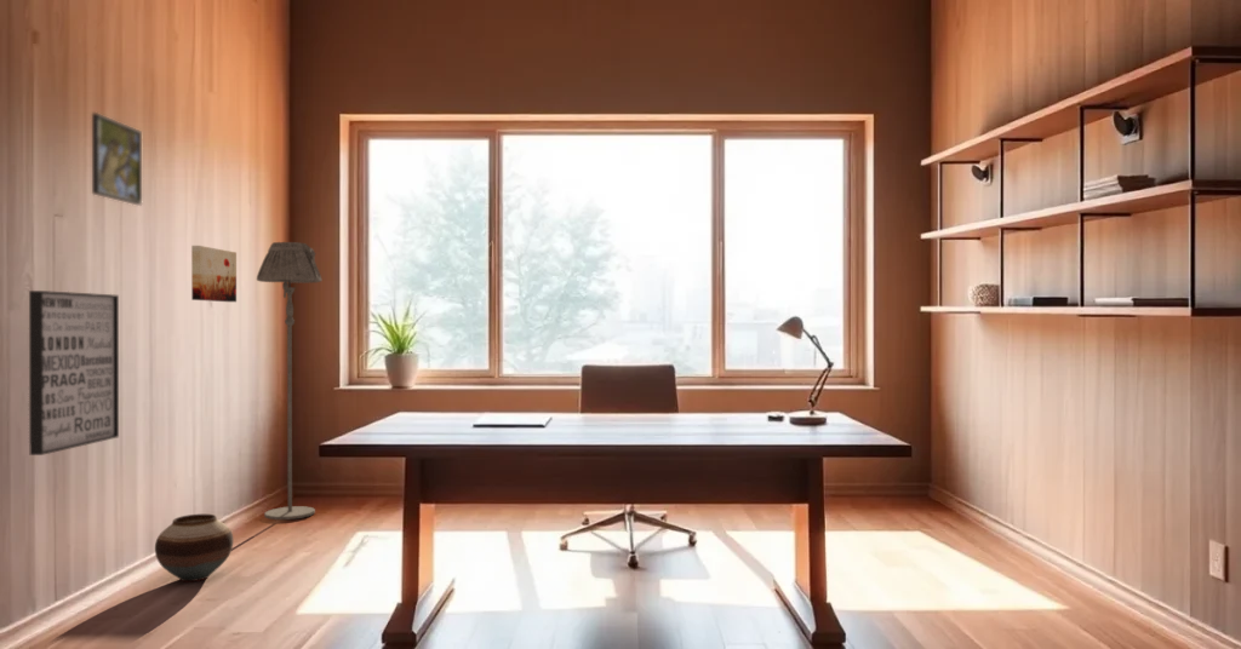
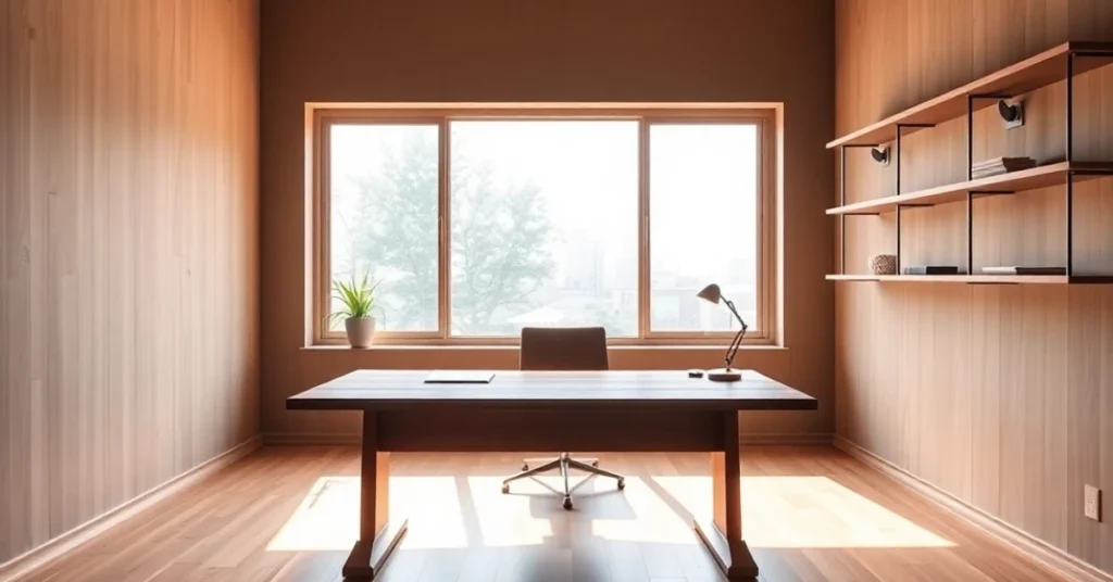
- wall art (76, 369)
- wall art (215, 275)
- floor lamp (290, 378)
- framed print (118, 161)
- vase (194, 547)
